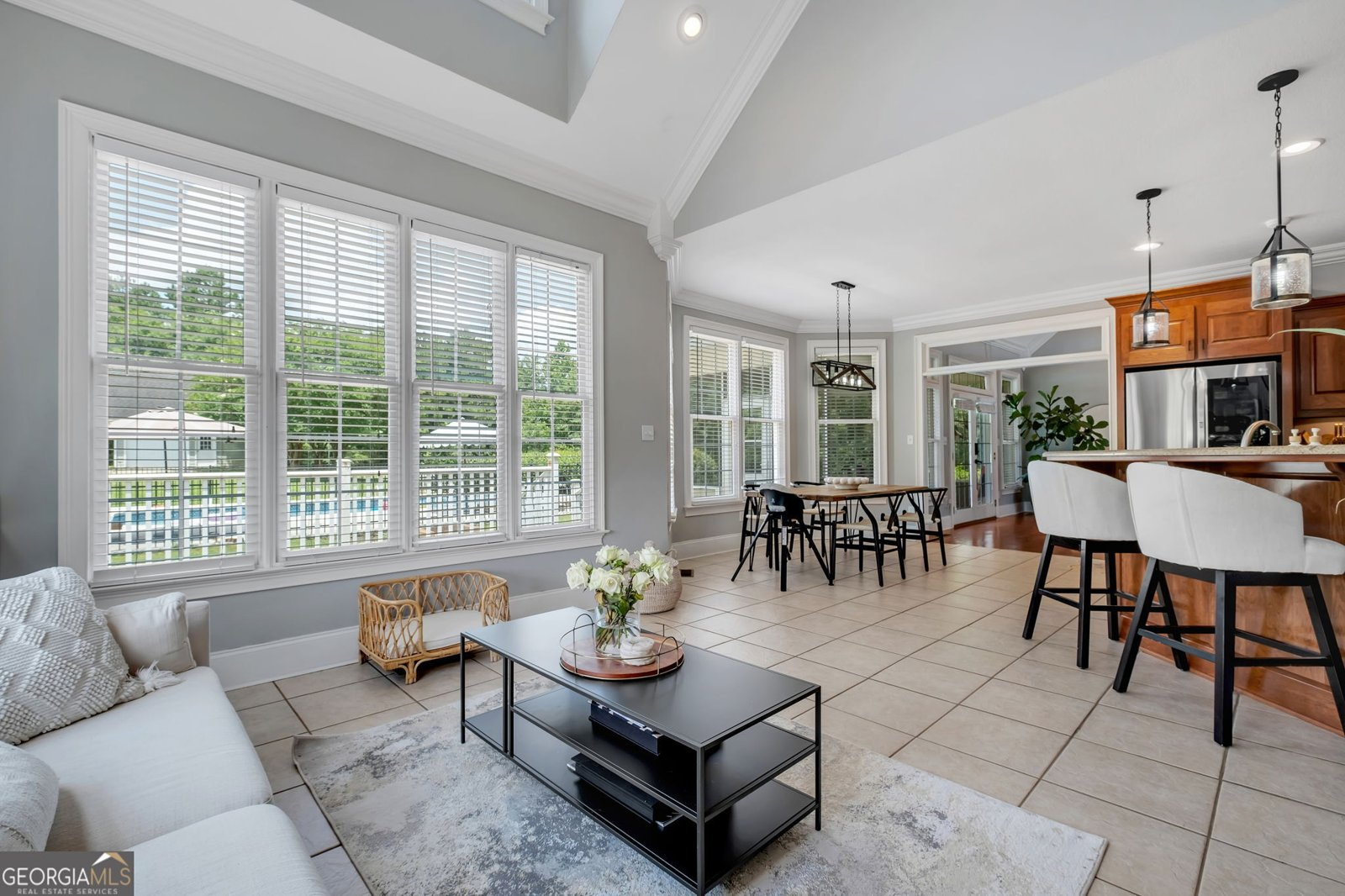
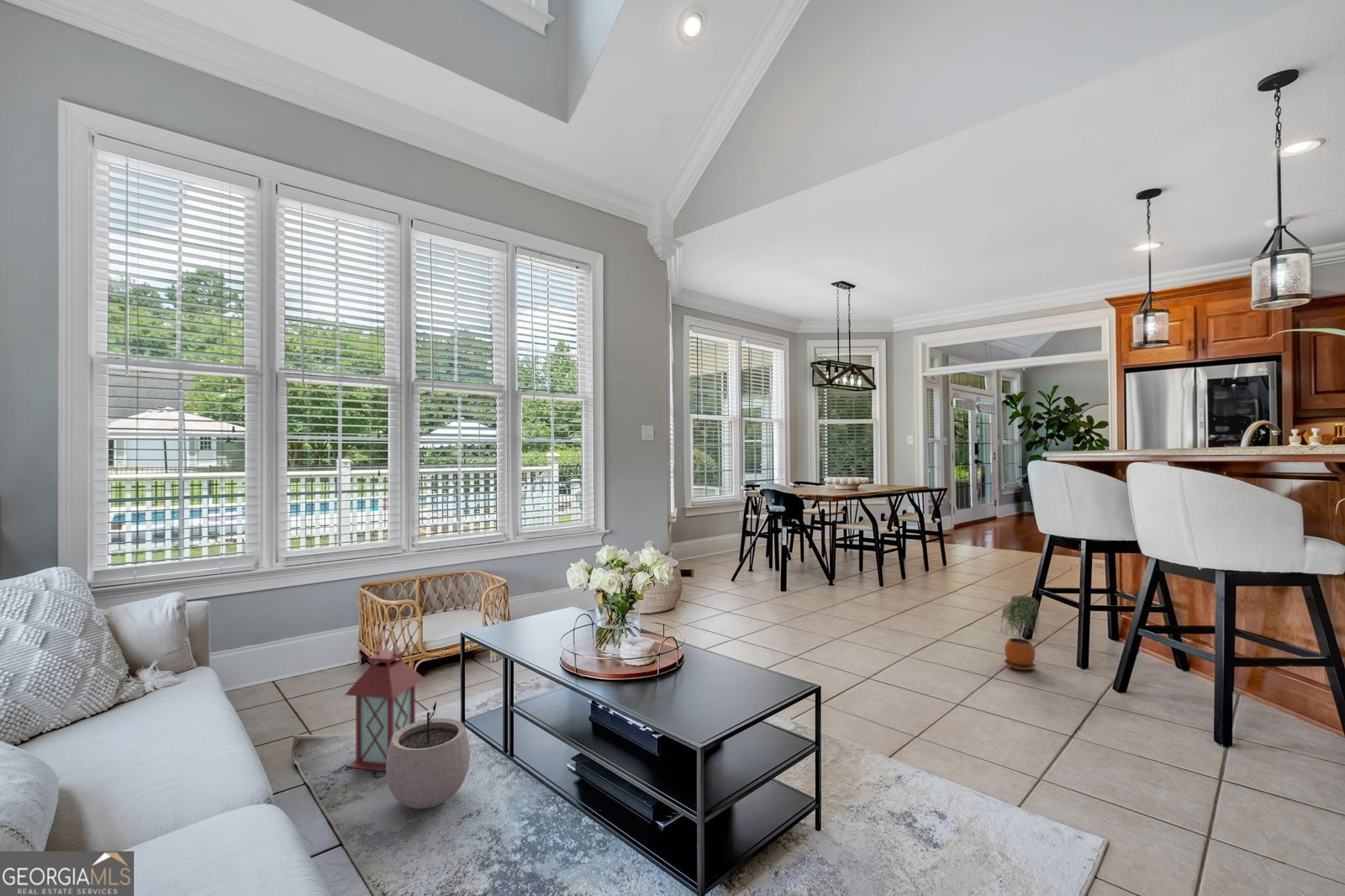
+ plant pot (429, 751)
+ lantern (386, 692)
+ potted plant (1020, 630)
